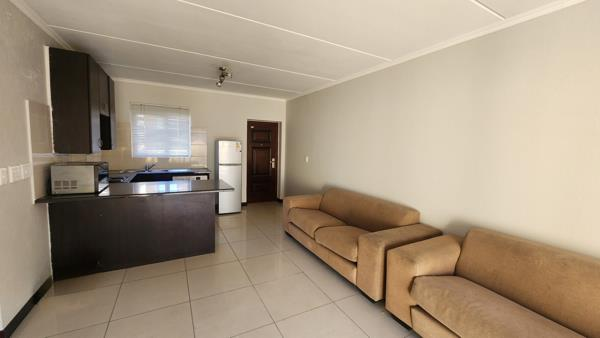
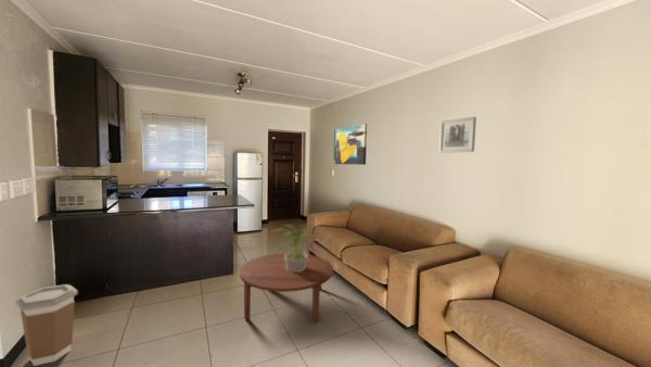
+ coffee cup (49, 324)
+ wall art (456, 136)
+ potted plant (296, 248)
+ wall art (348, 145)
+ coffee table (286, 284)
